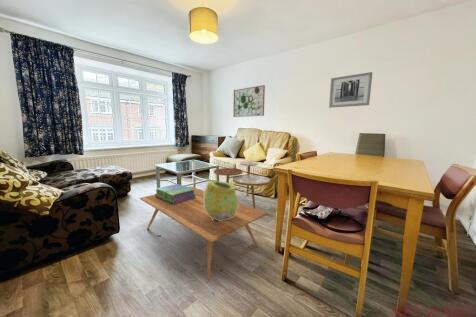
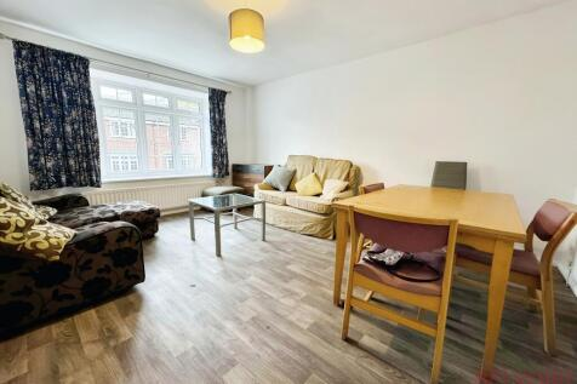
- wall art (247, 102)
- wall art (349, 91)
- stack of books (175, 193)
- coffee table (198, 220)
- decorative container (220, 200)
- side table (245, 184)
